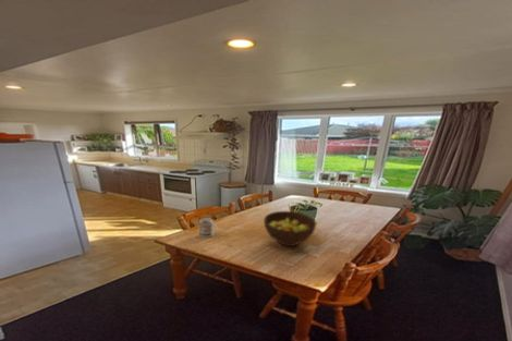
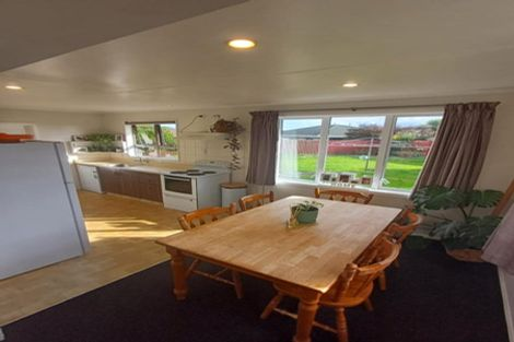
- mug (207, 228)
- fruit bowl (289, 231)
